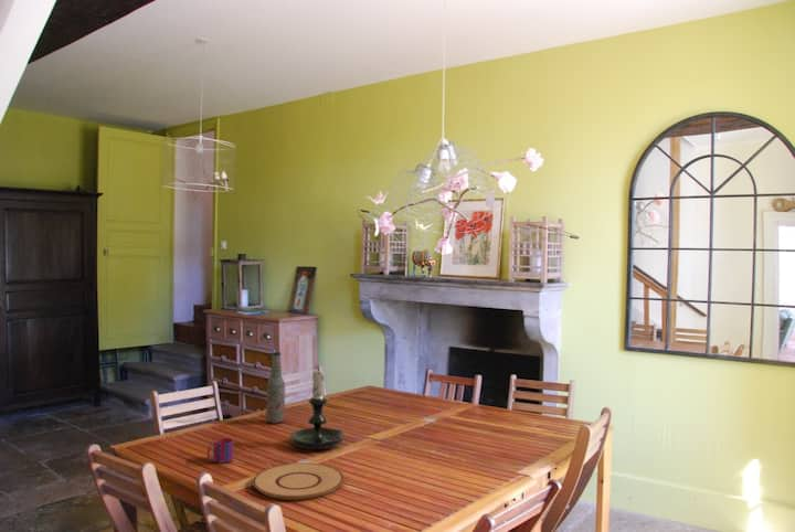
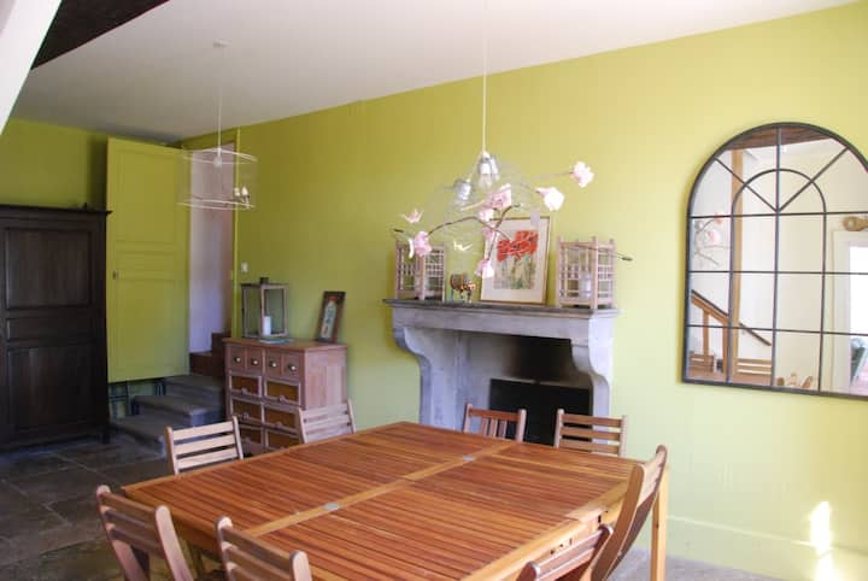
- mug (219, 450)
- candle holder (319, 405)
- plate (298, 480)
- bottle (275, 386)
